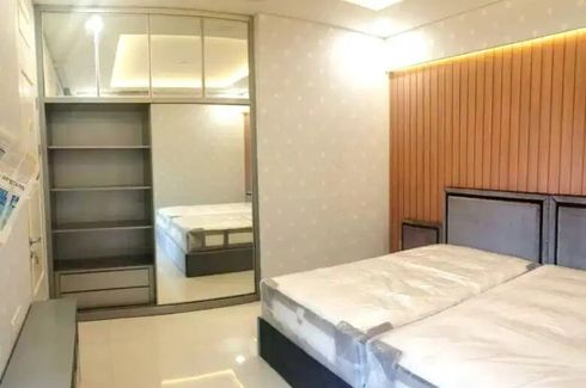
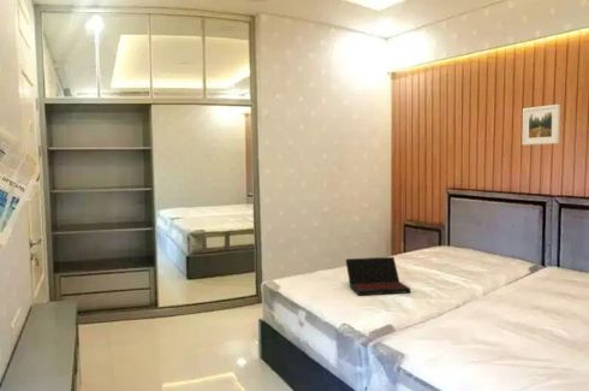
+ laptop (376, 274)
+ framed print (540, 125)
